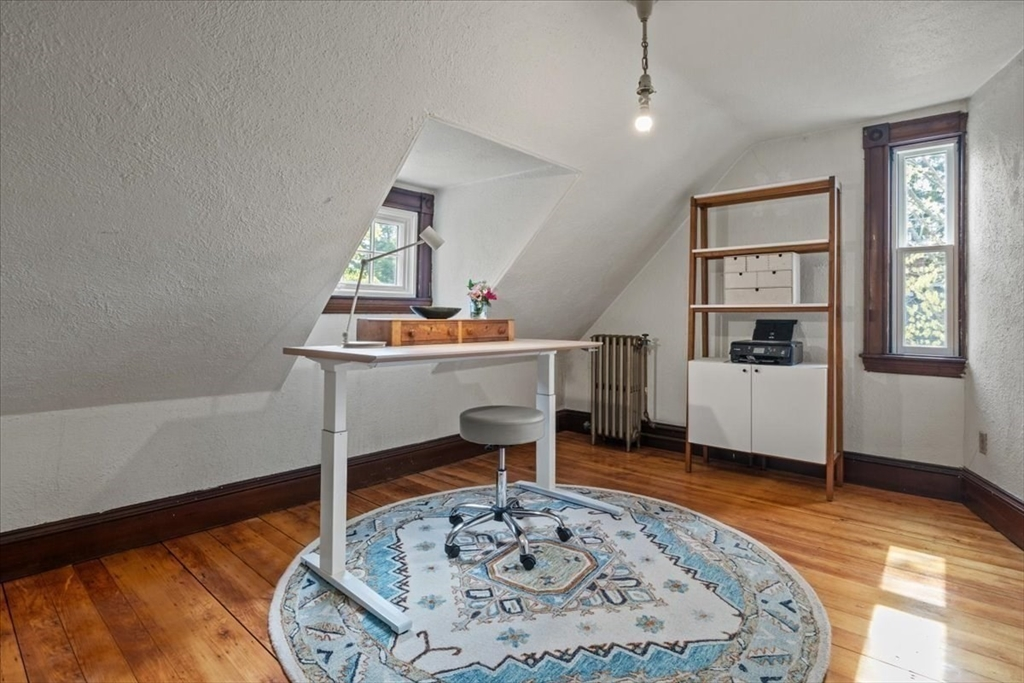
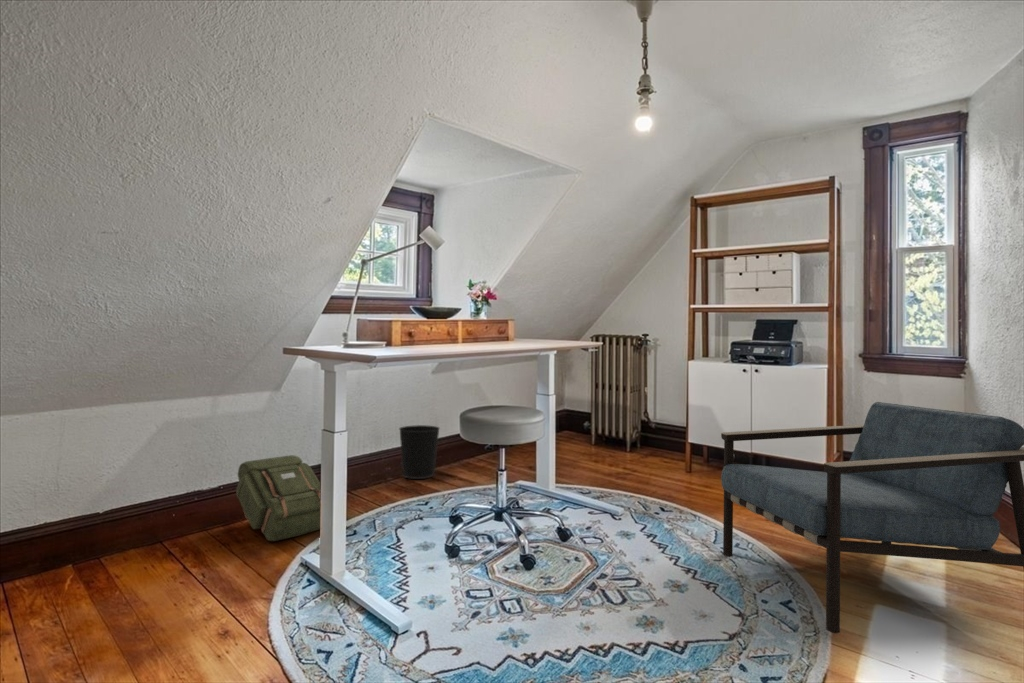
+ wastebasket (419, 451)
+ armchair (862, 495)
+ backpack (282, 495)
